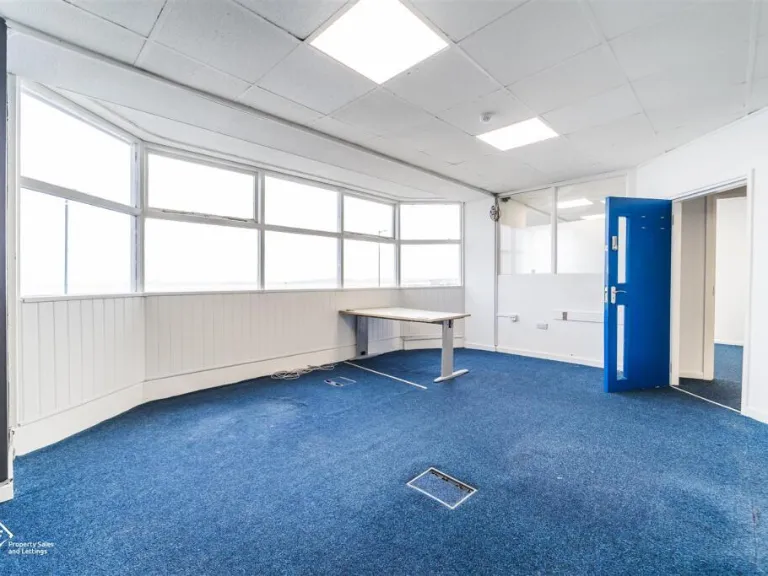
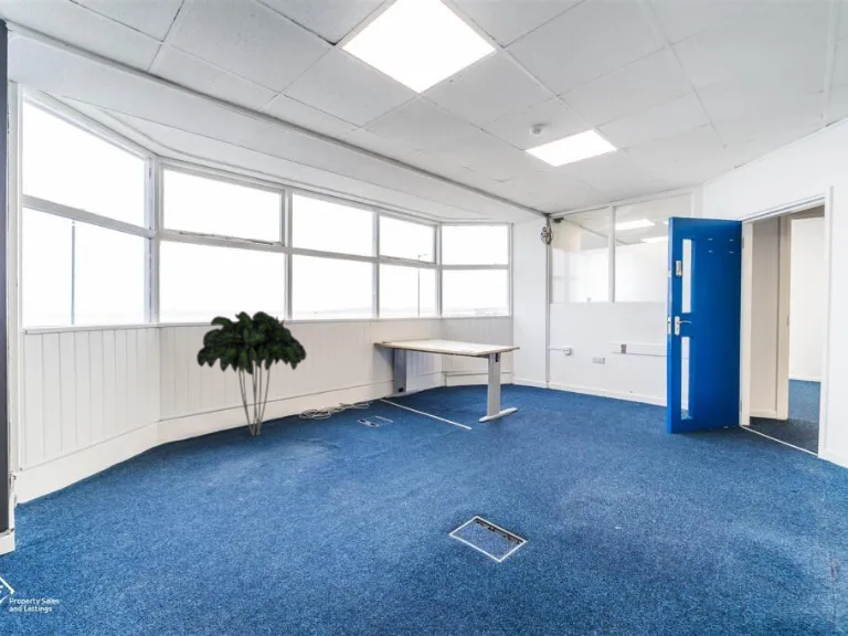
+ indoor plant (253, 373)
